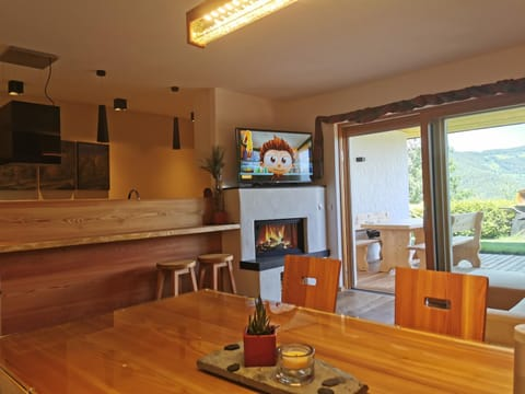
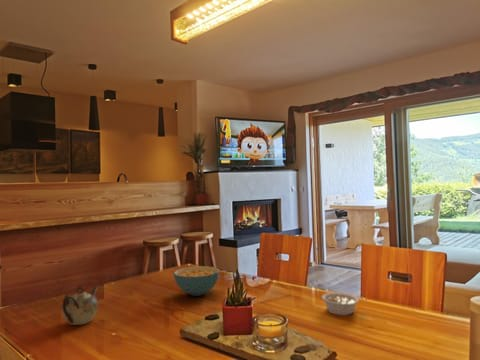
+ teapot (82, 303)
+ cereal bowl (197, 282)
+ legume (341, 303)
